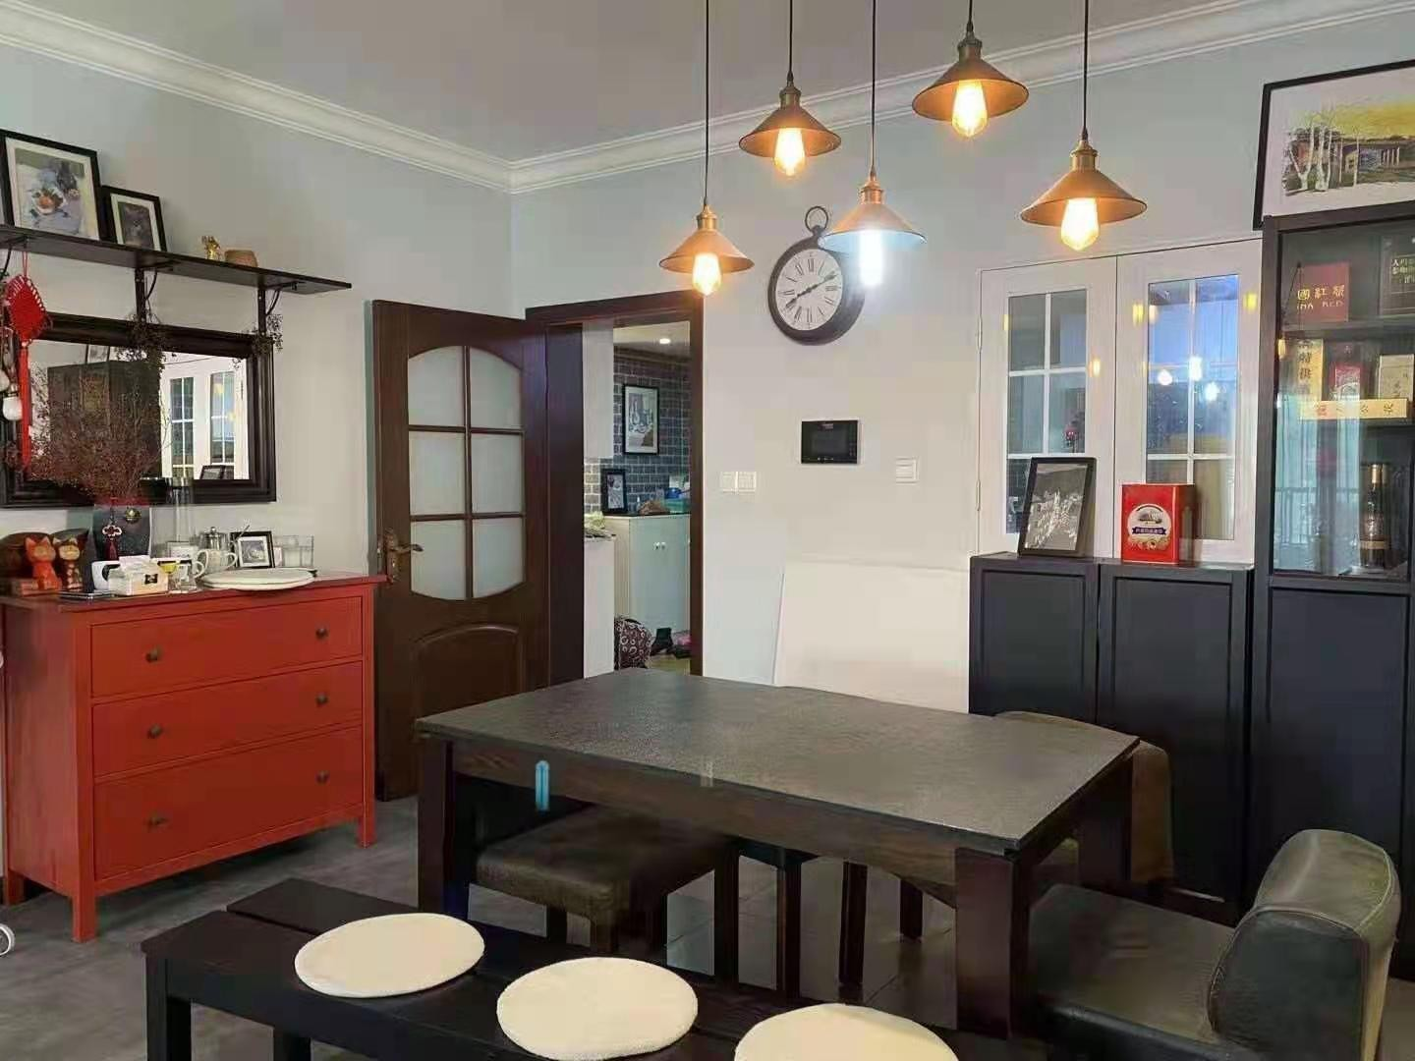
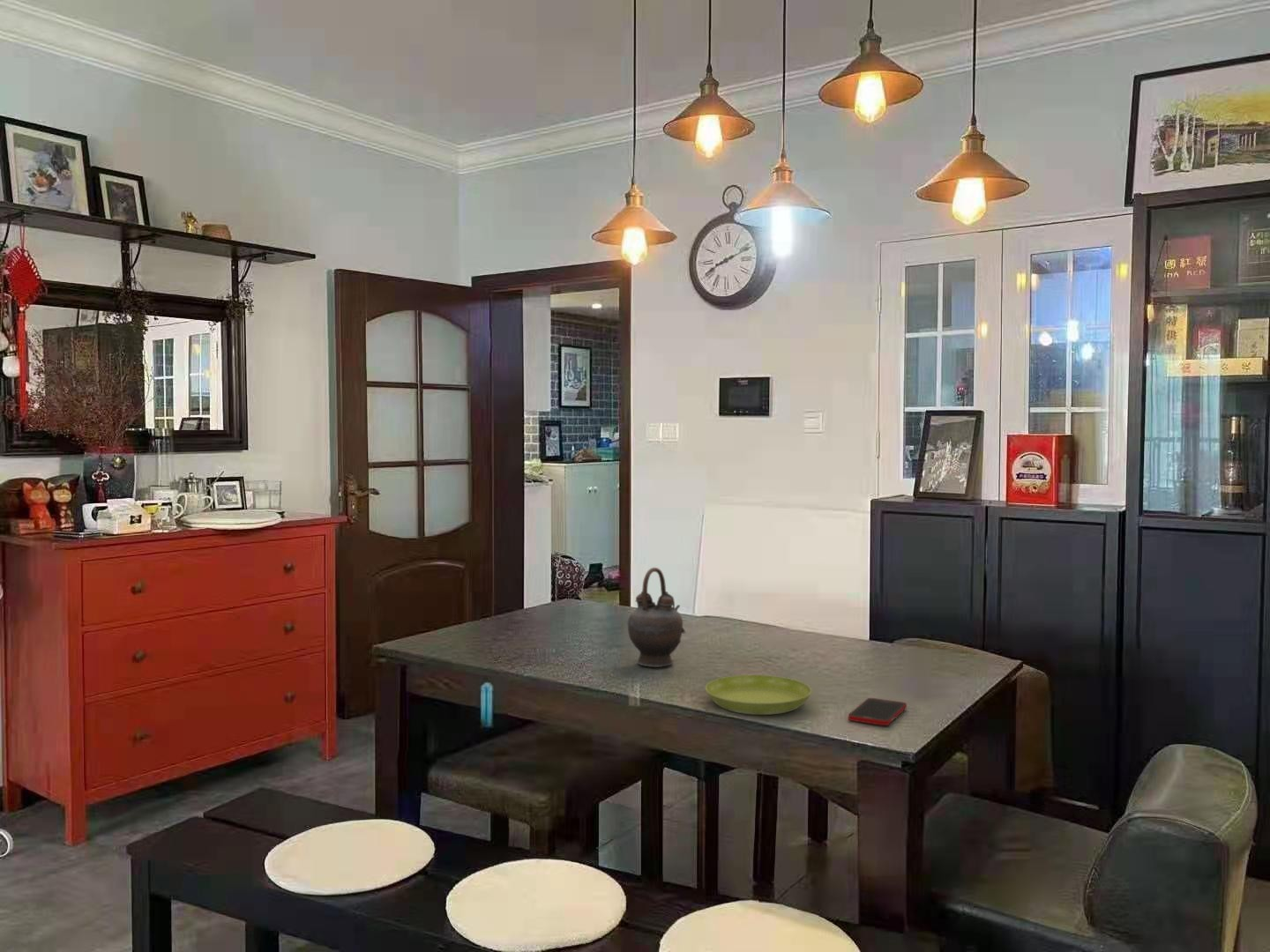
+ teapot (659, 615)
+ saucer (758, 695)
+ cell phone (878, 711)
